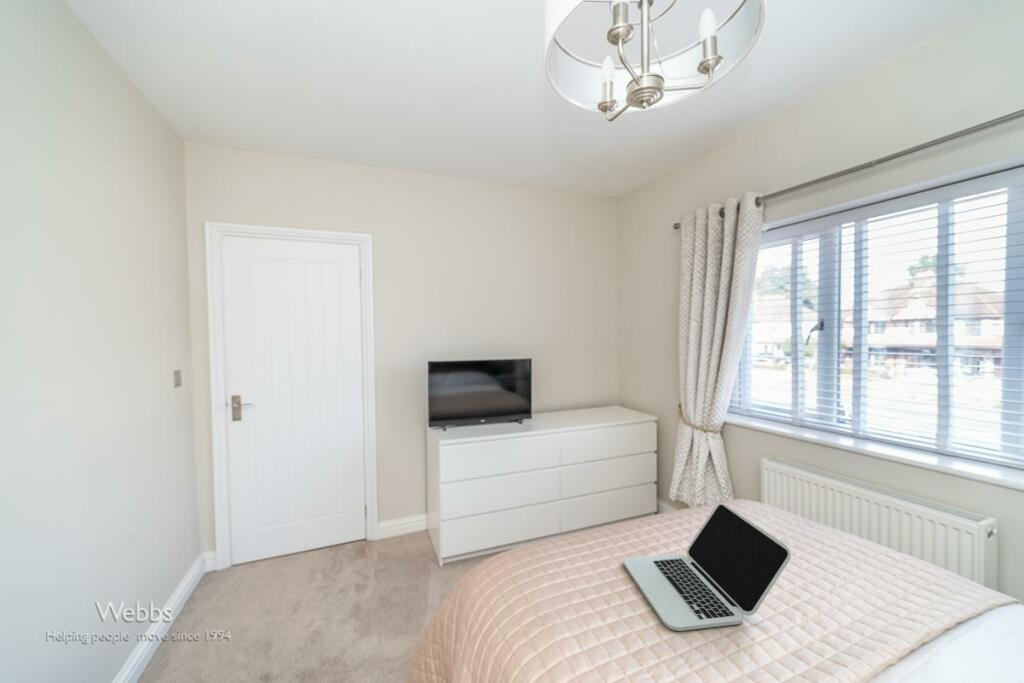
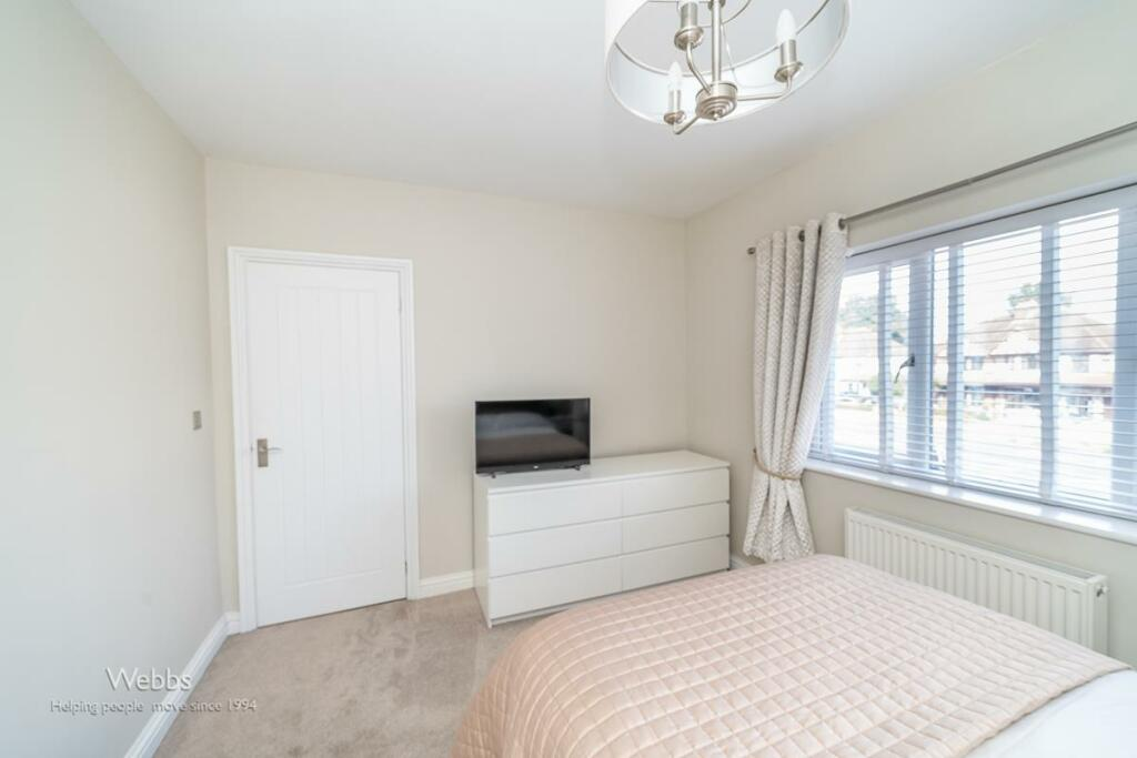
- laptop (698, 556)
